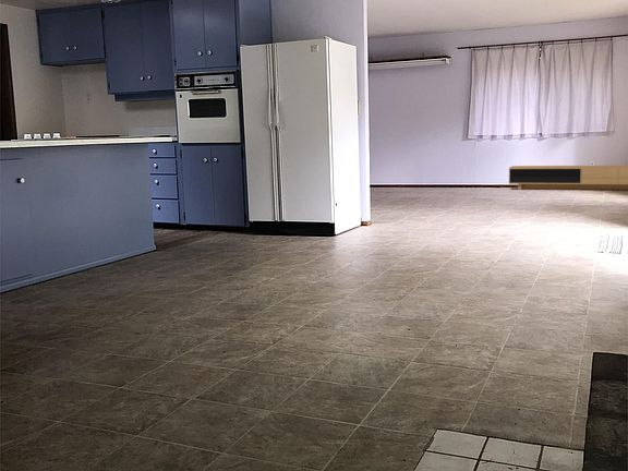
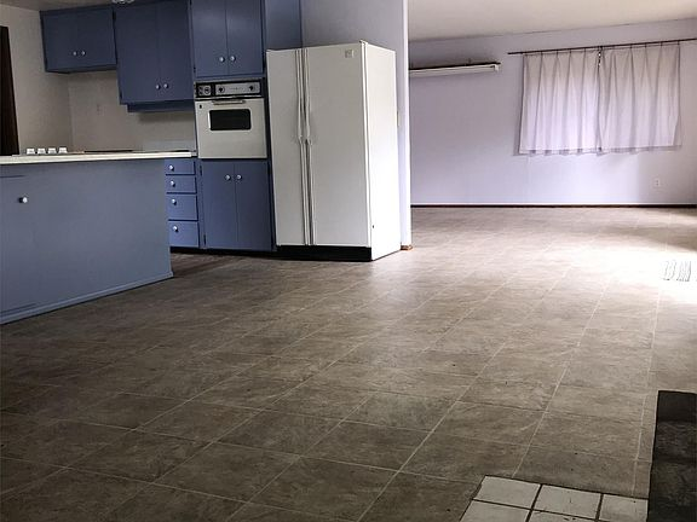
- media console (580, 177)
